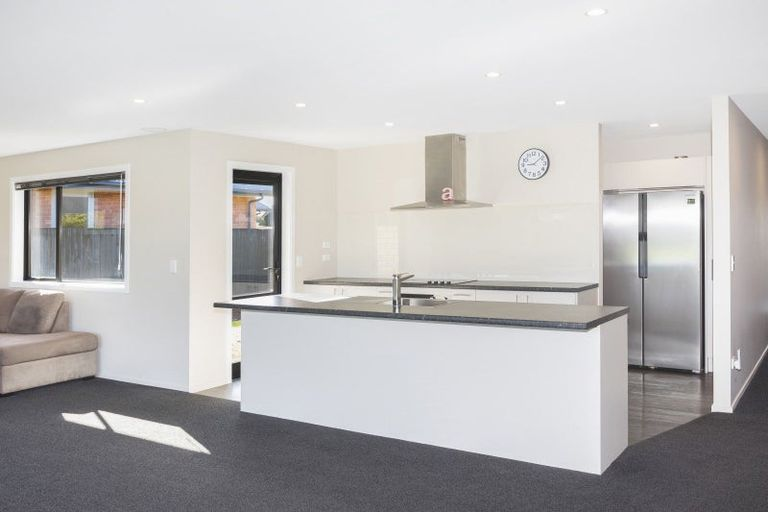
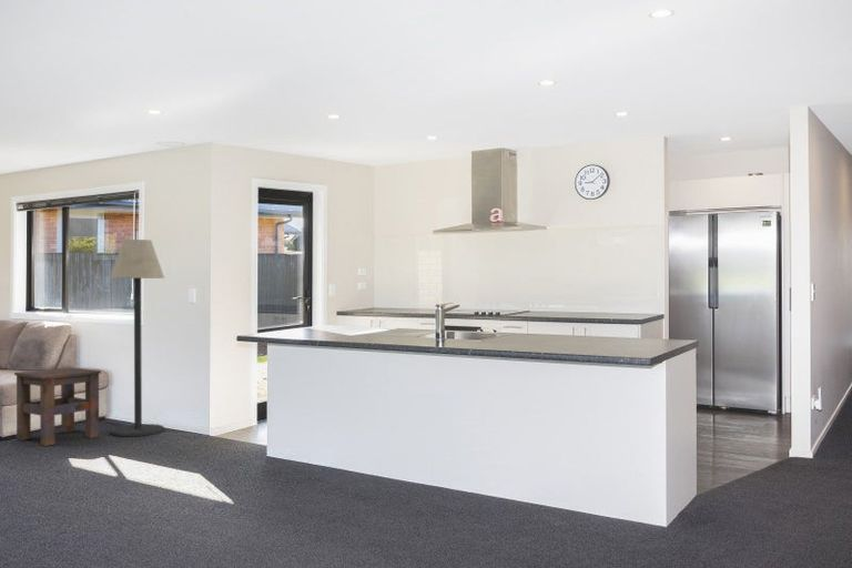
+ floor lamp (138, 335)
+ side table (58, 404)
